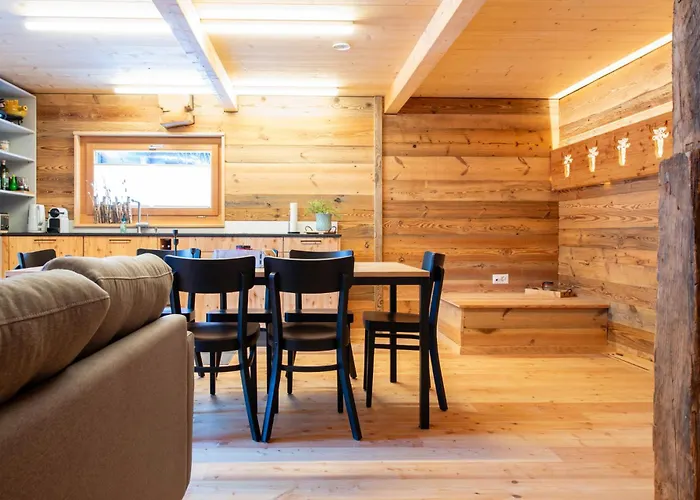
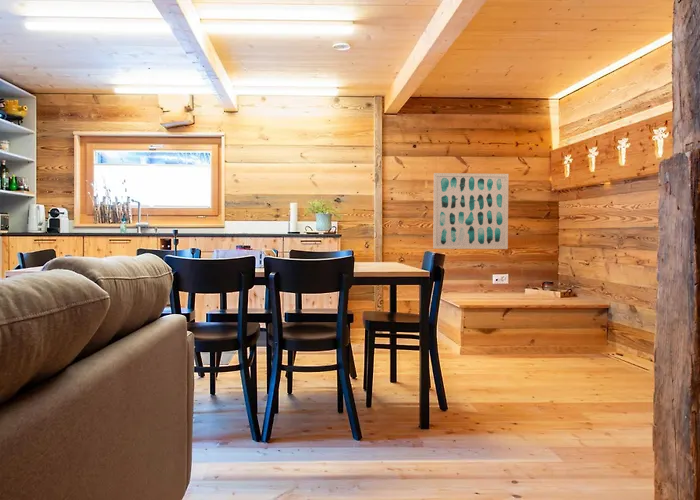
+ wall art (470, 211)
